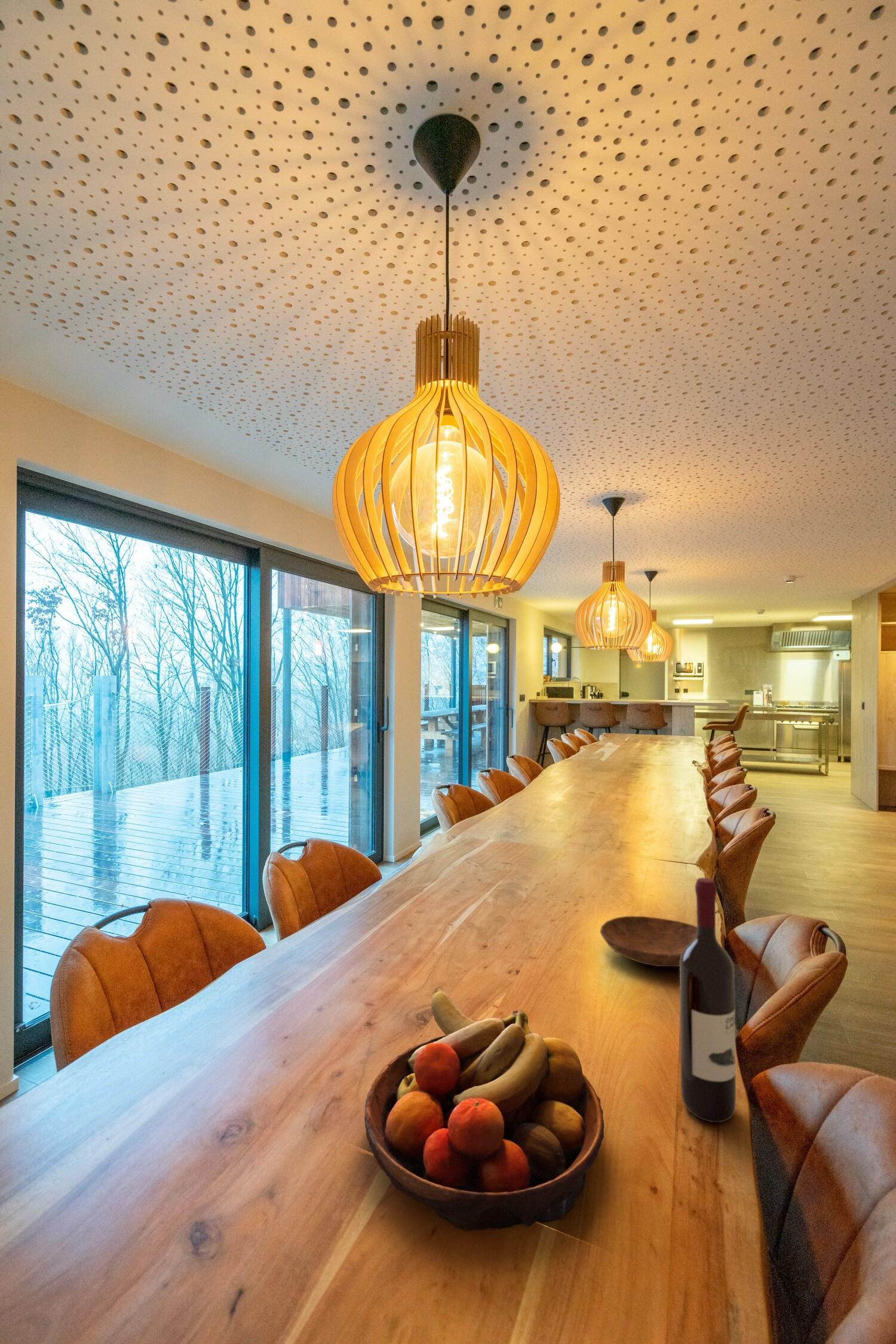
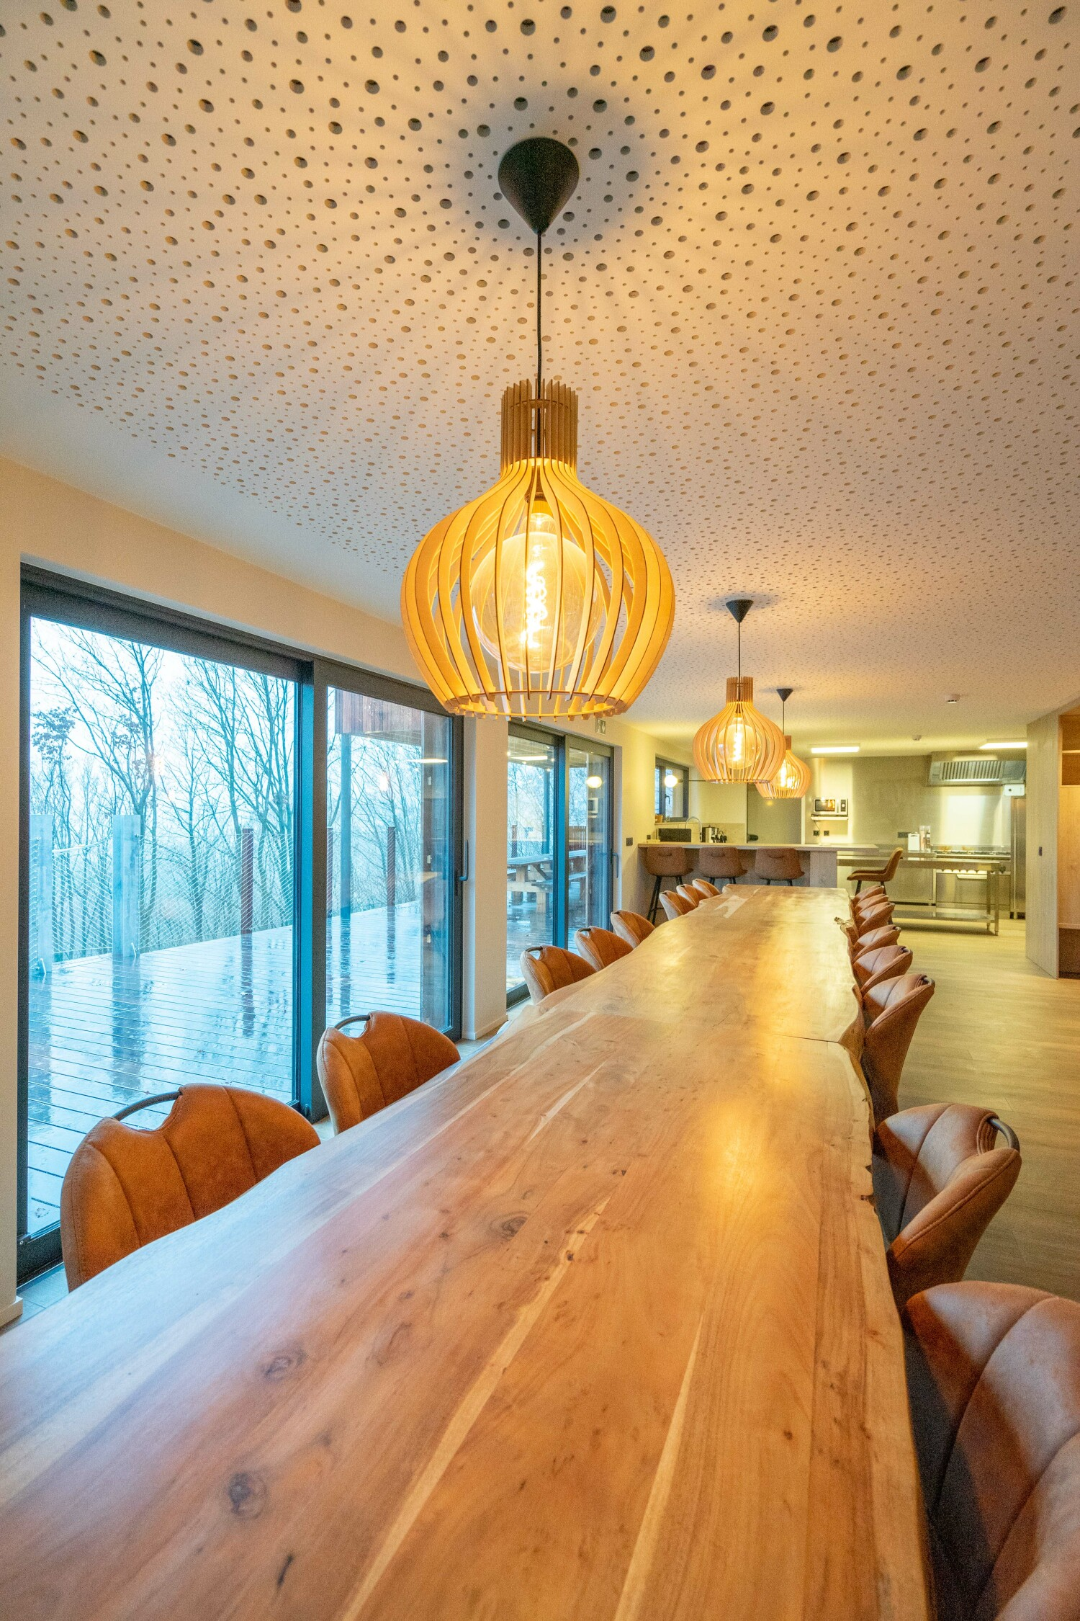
- bowl (655, 945)
- wine bottle (707, 993)
- fruit bowl (480, 1088)
